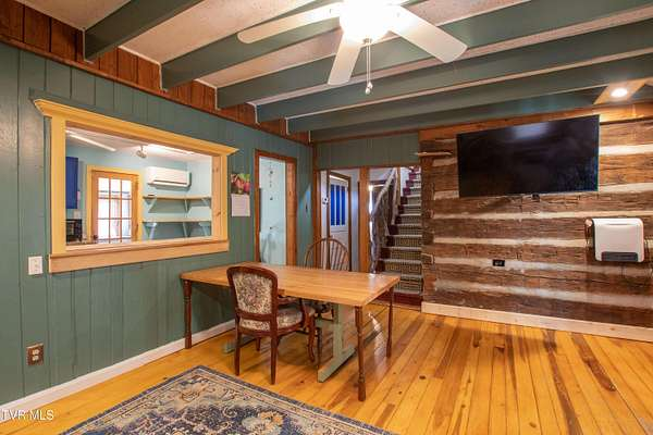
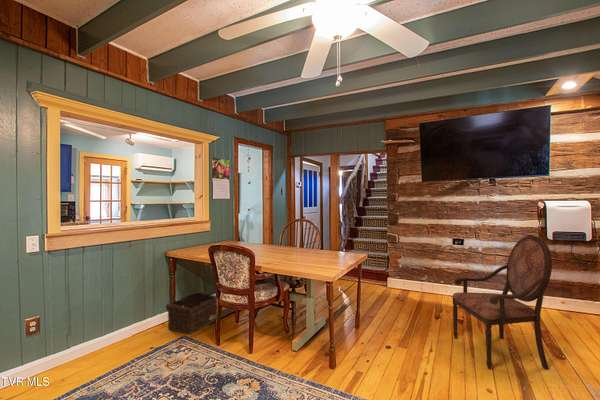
+ armchair (501, 294)
+ basket (191, 308)
